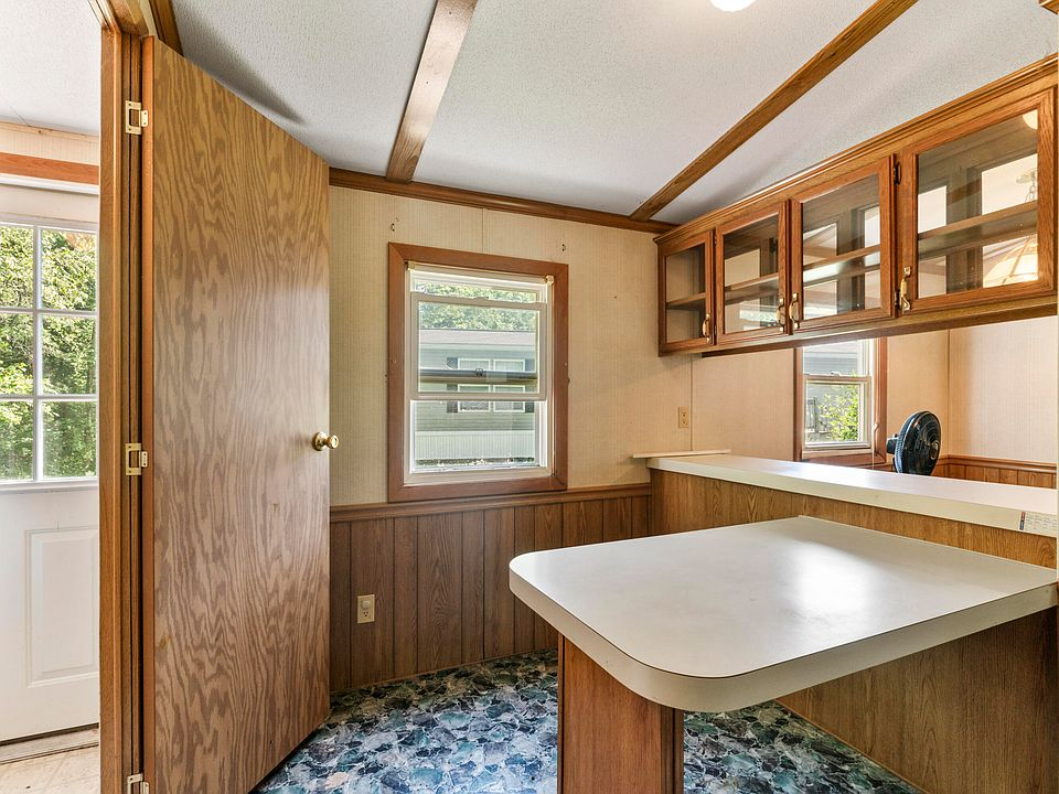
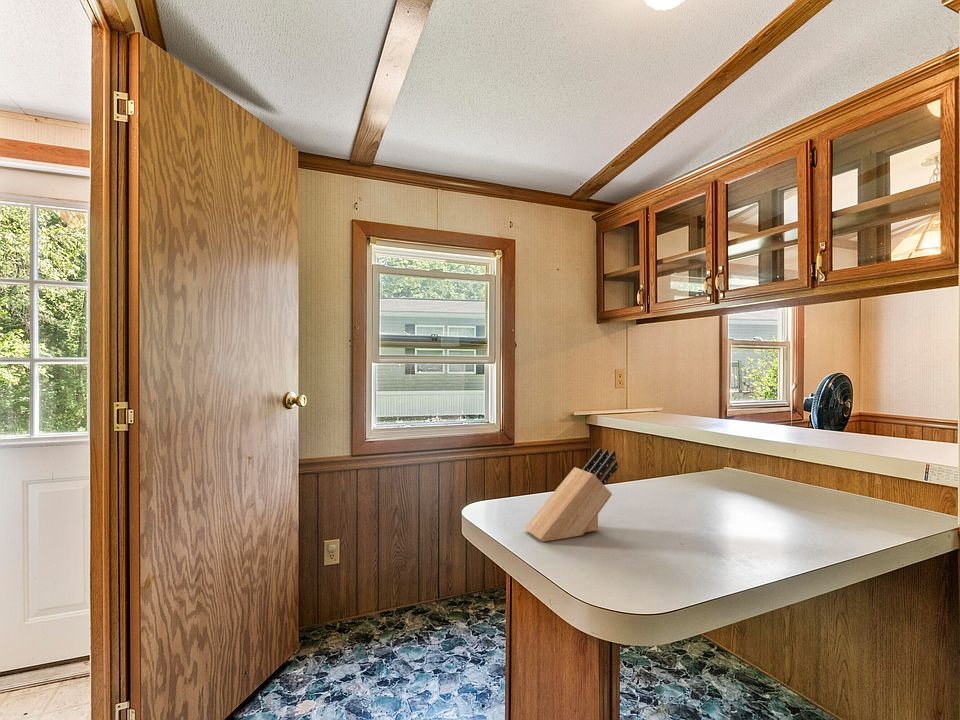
+ knife block (574, 490)
